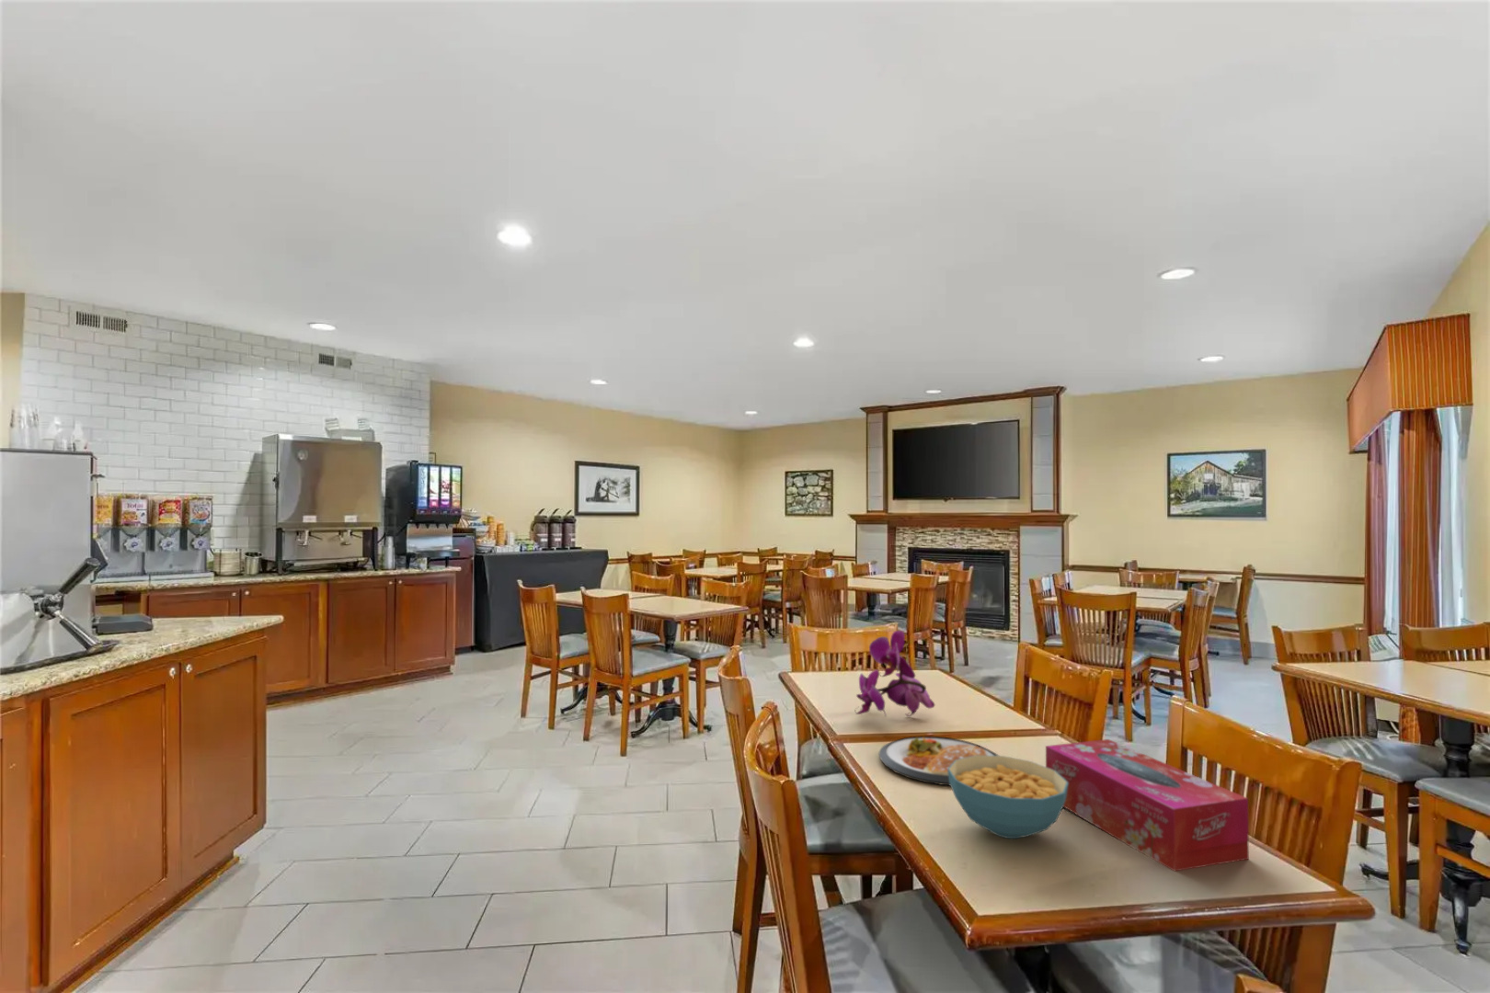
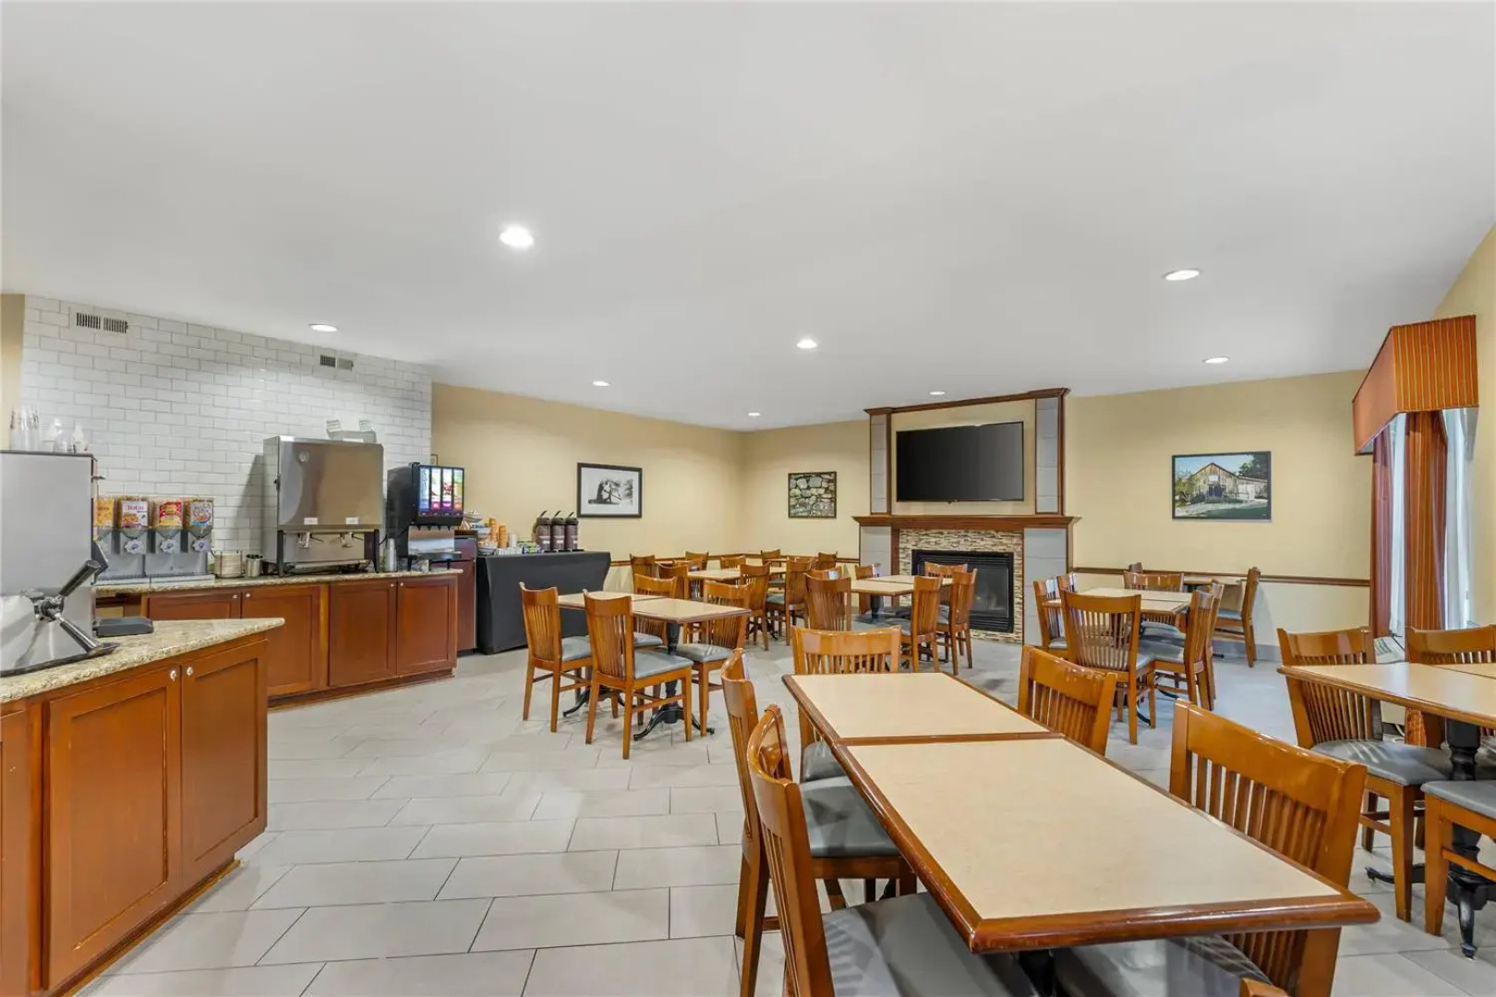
- flower (894, 672)
- dish (941, 755)
- cereal bowl (1007, 802)
- tissue box (1136, 797)
